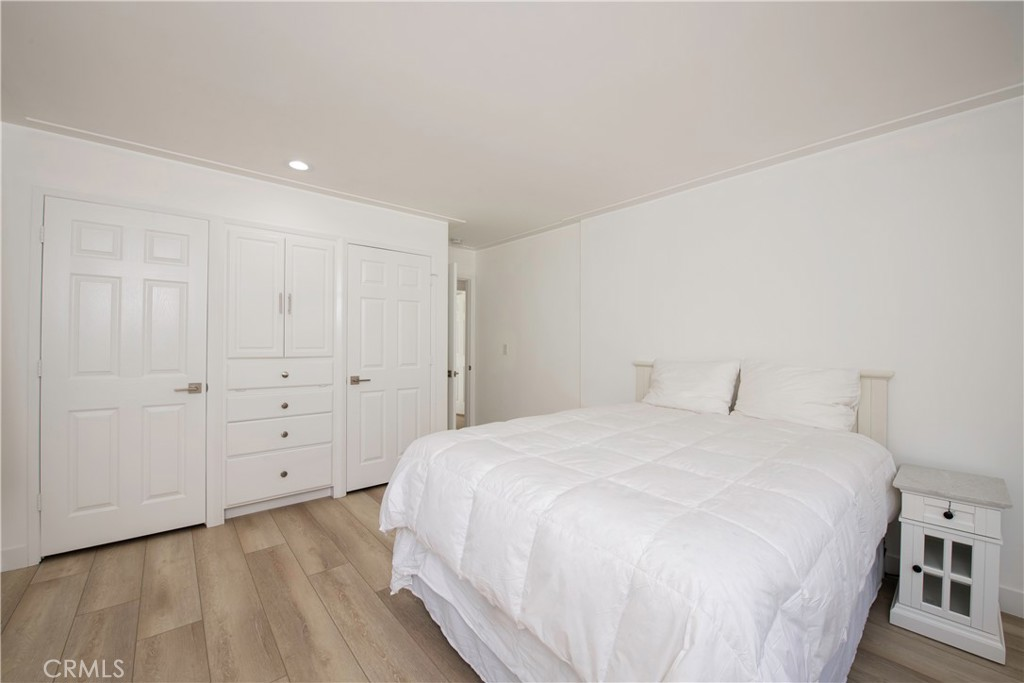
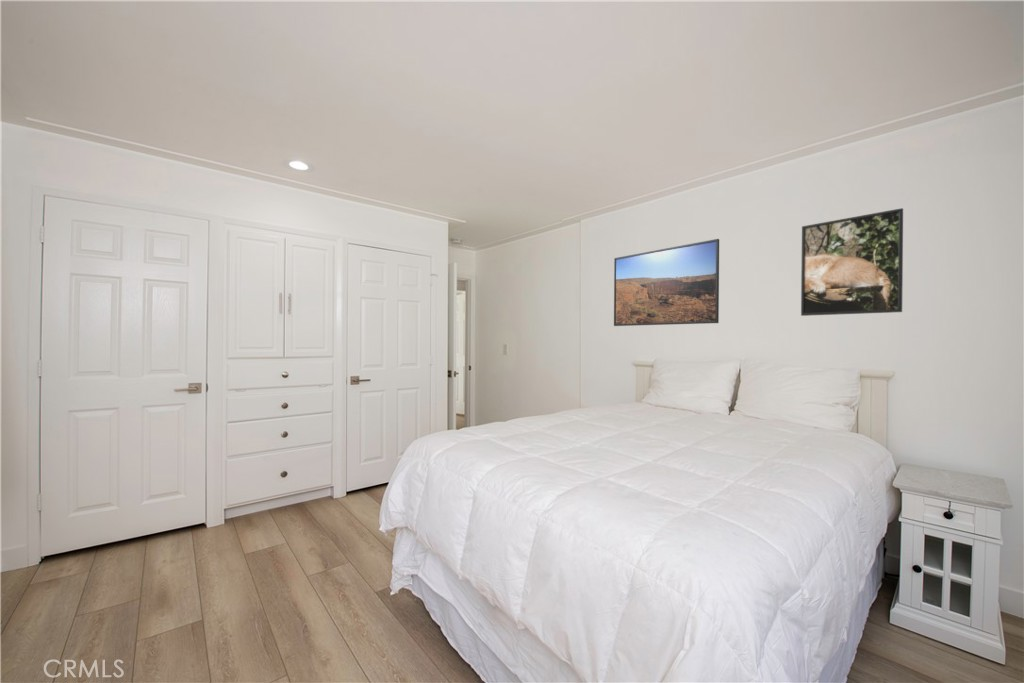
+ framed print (848, 266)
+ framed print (660, 287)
